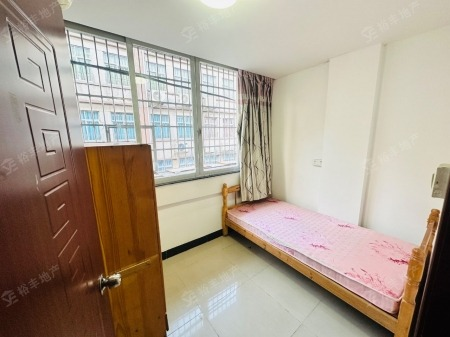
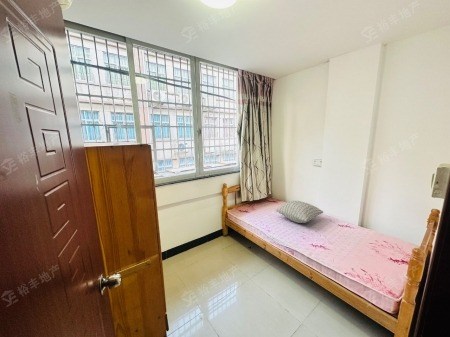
+ pillow (298, 211)
